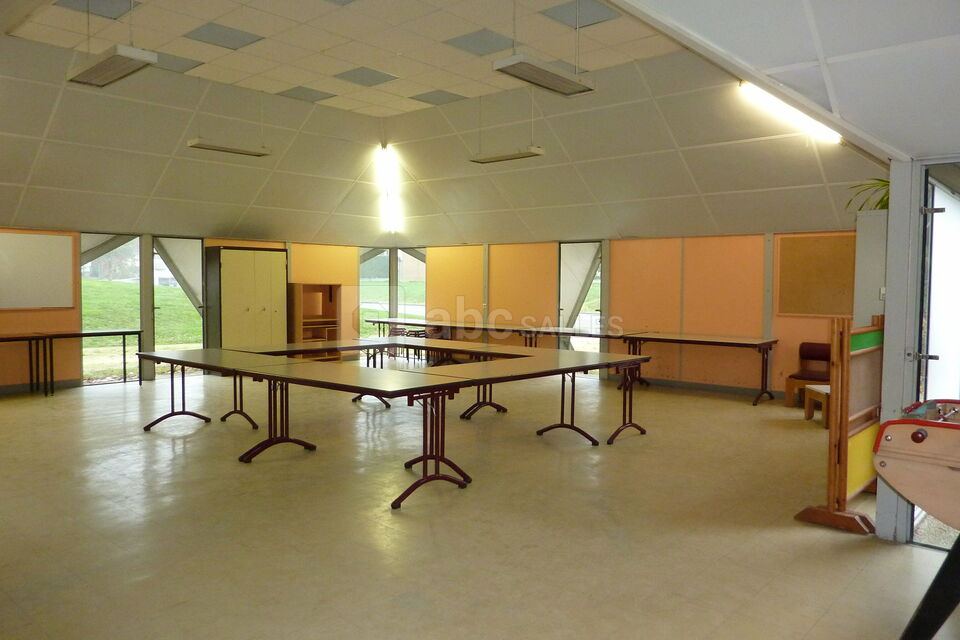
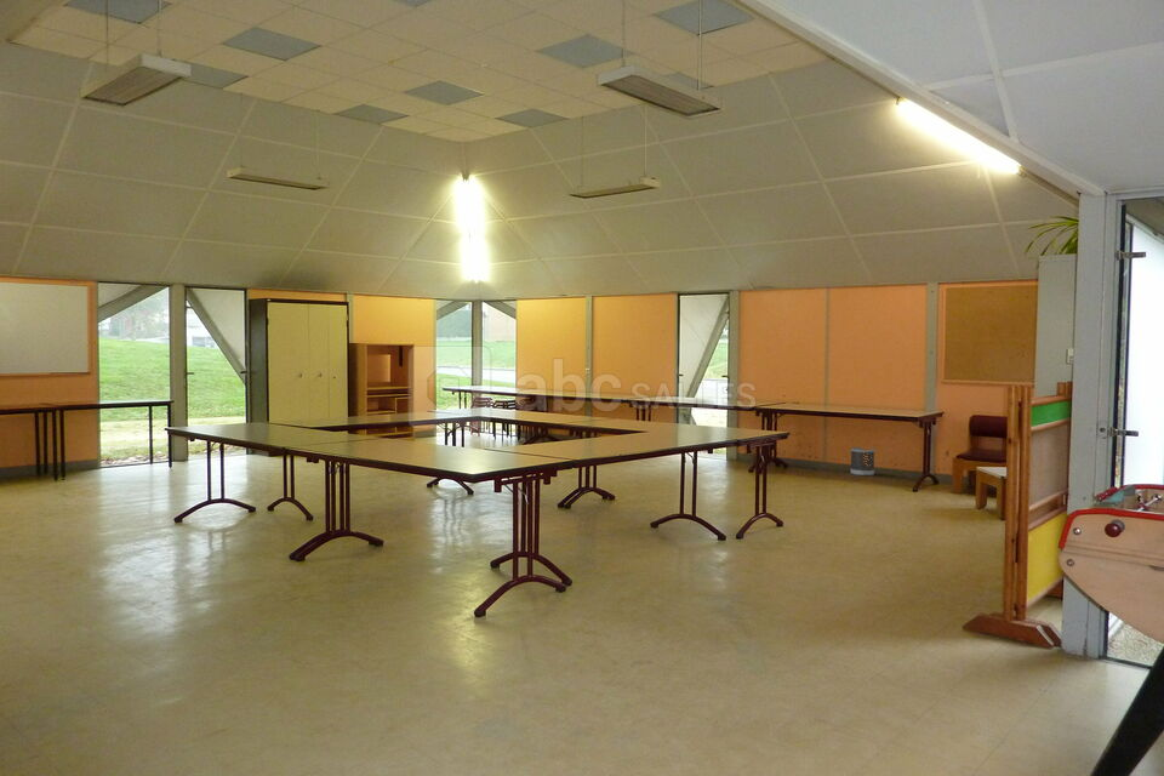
+ wastebasket (862, 461)
